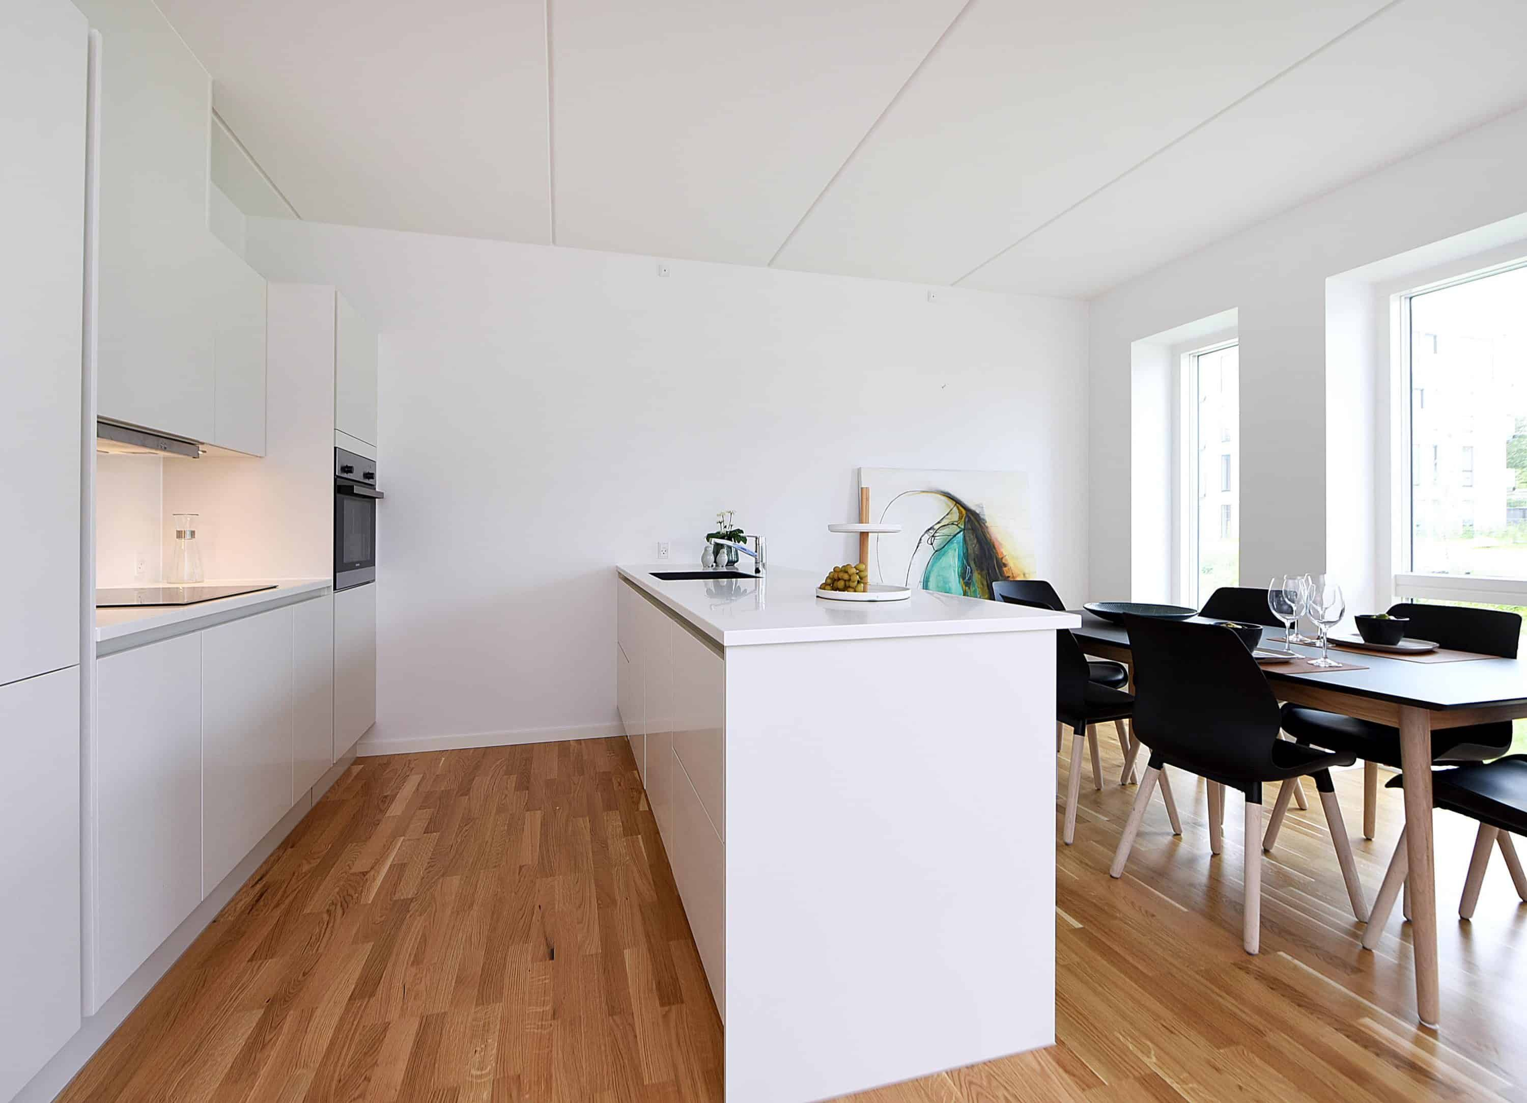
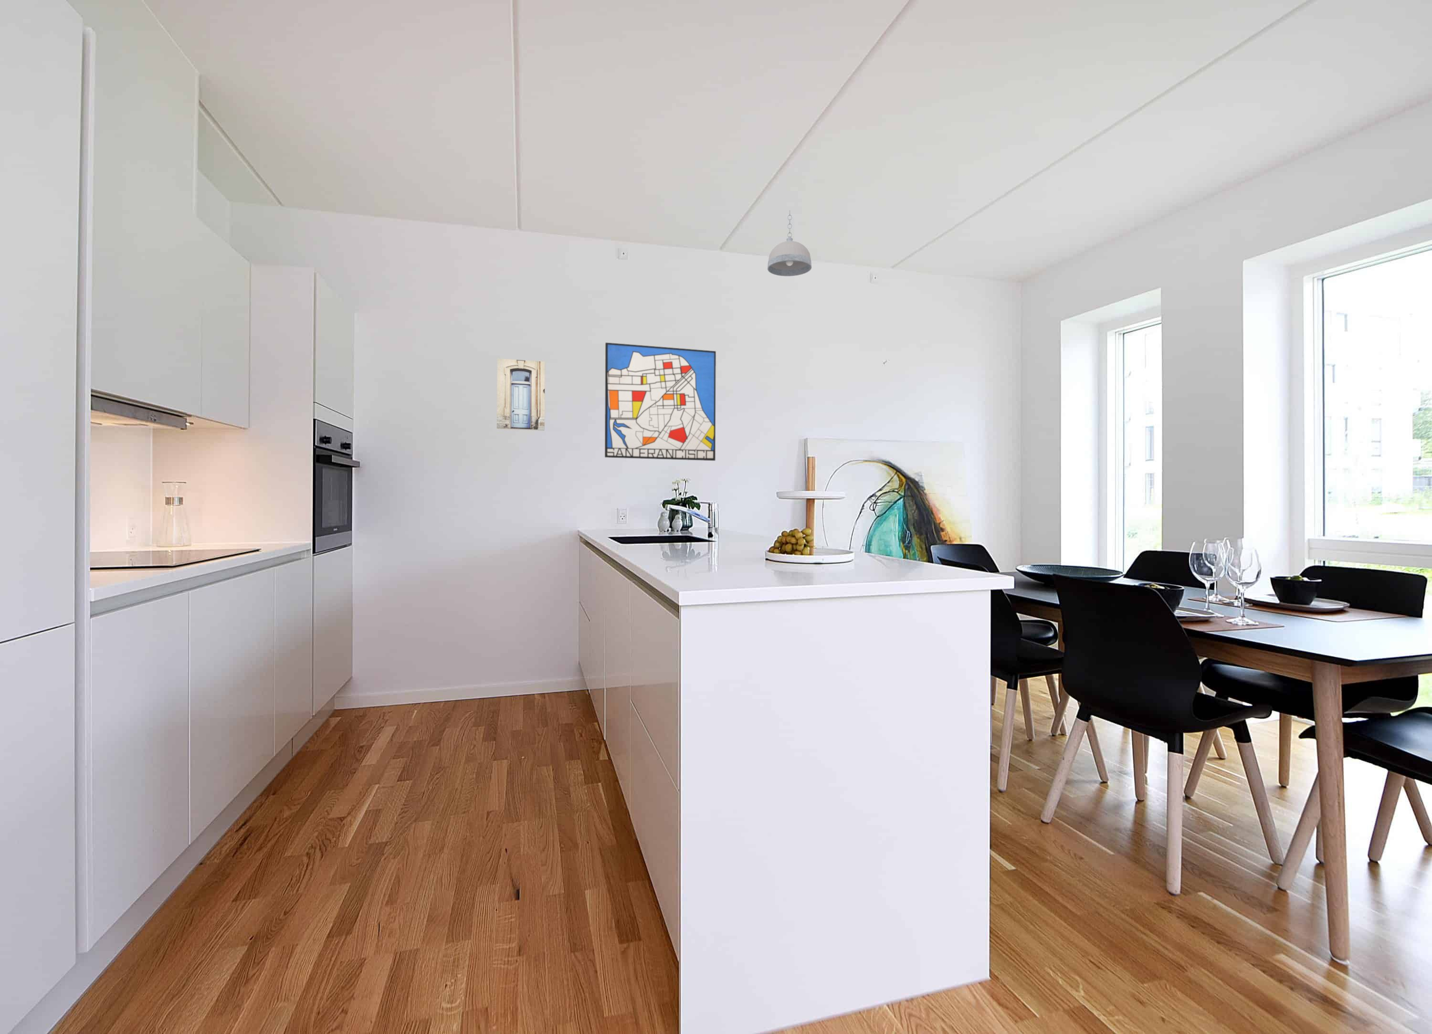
+ pendant light (789, 239)
+ wall art (662, 402)
+ wall art (520, 395)
